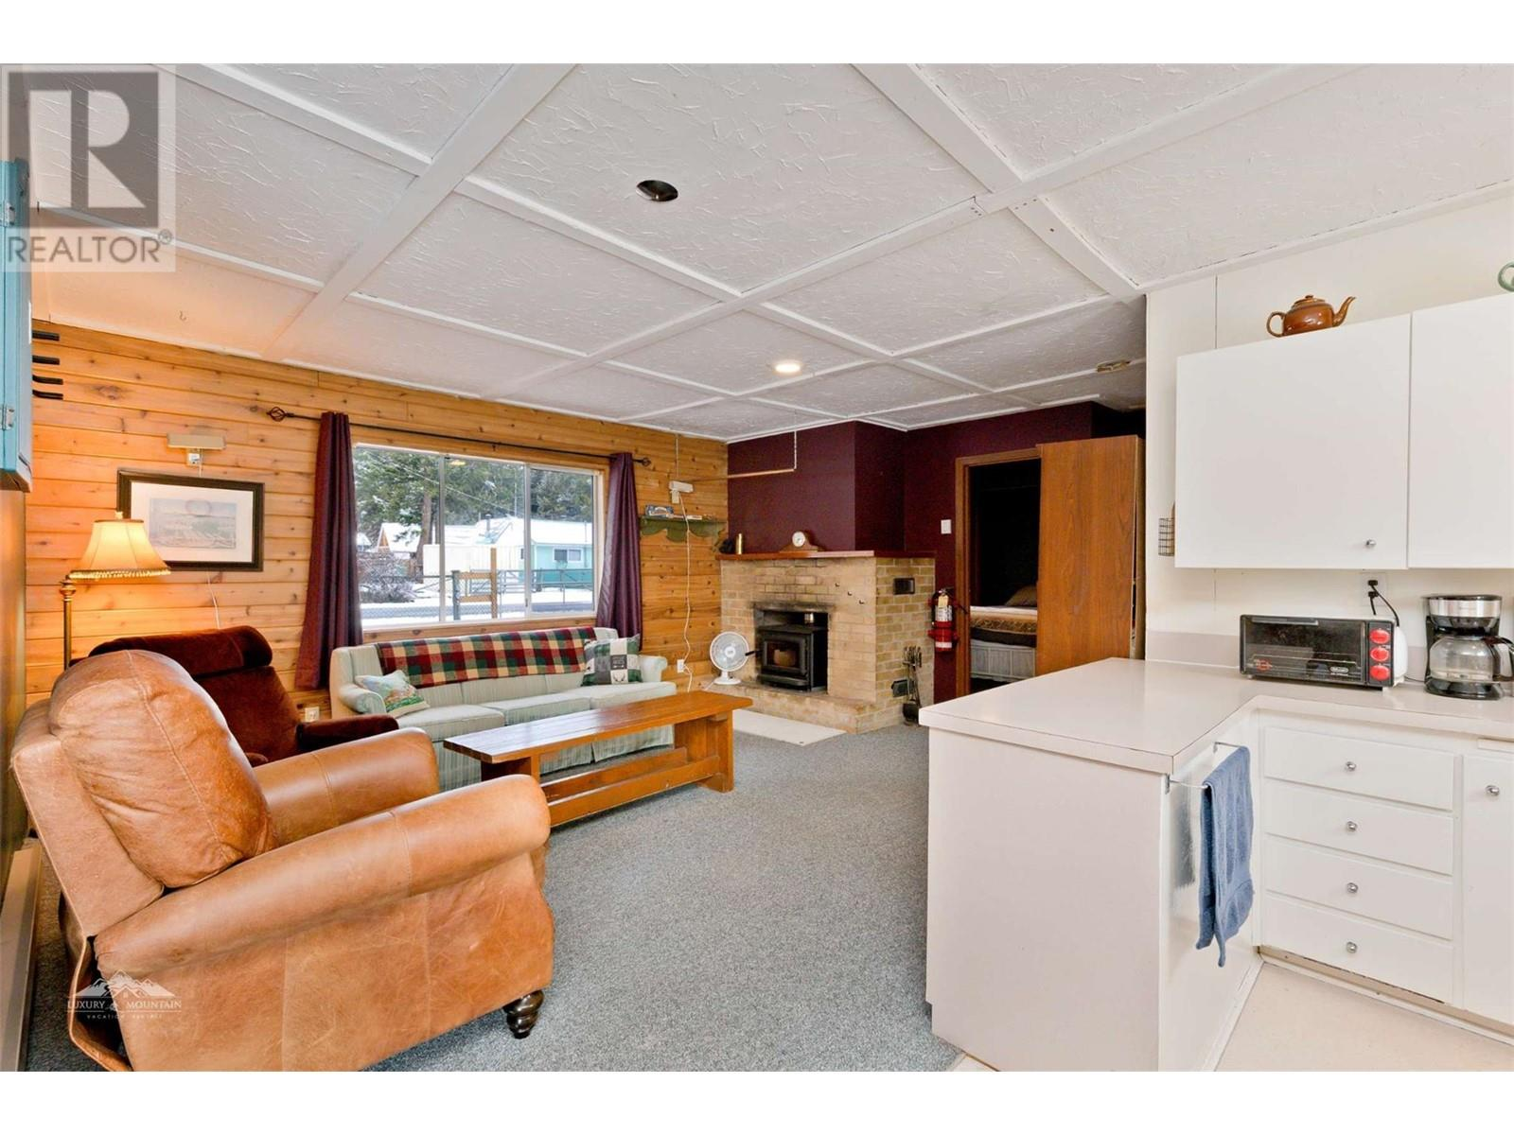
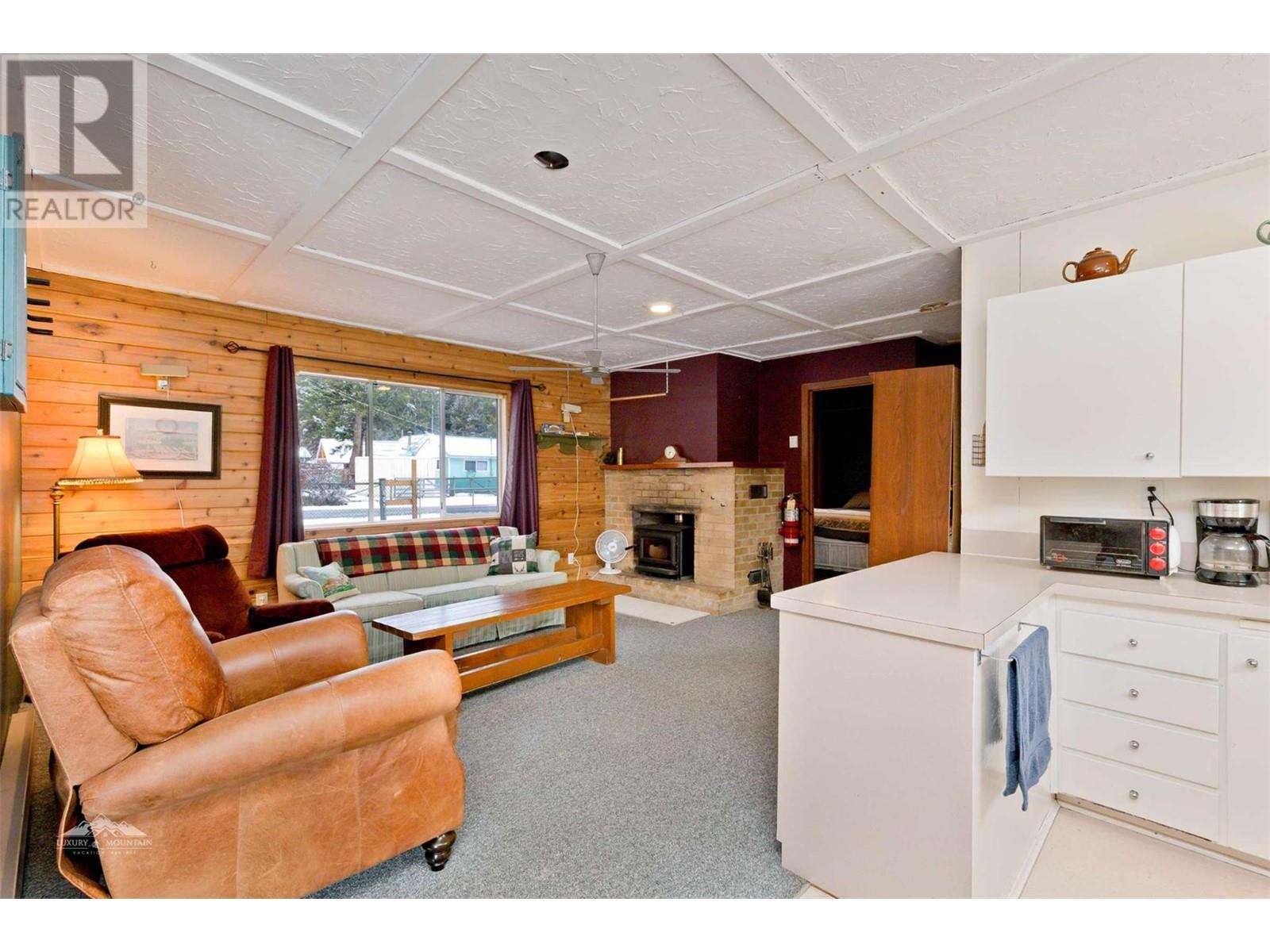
+ ceiling fan (595, 316)
